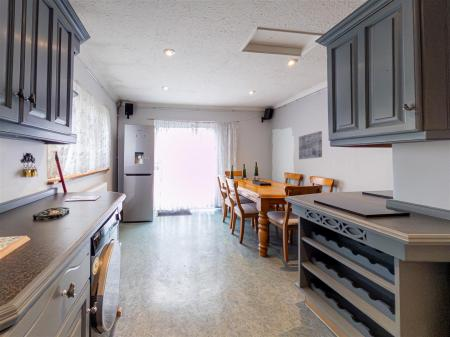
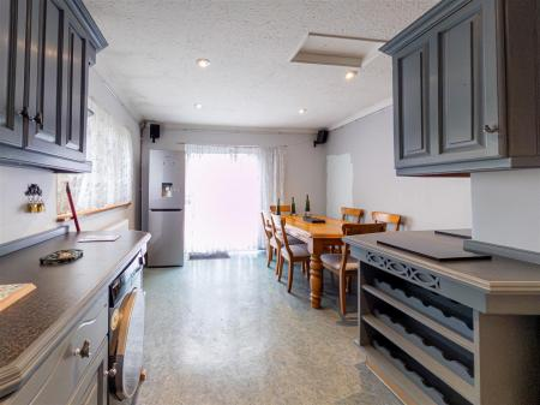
- wall art (309, 146)
